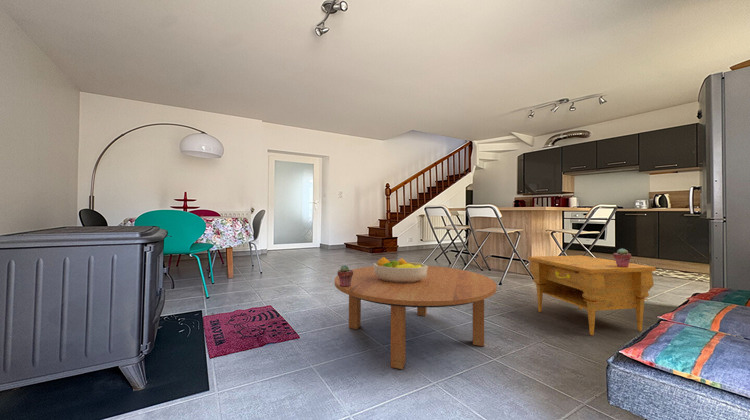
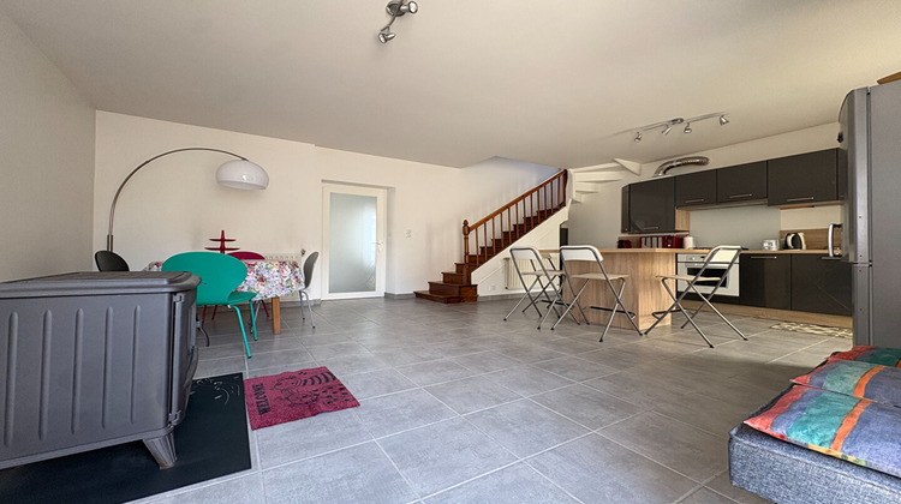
- fruit bowl (399, 268)
- nightstand (585, 290)
- coffee table (412, 306)
- potted succulent (345, 274)
- potted succulent (622, 257)
